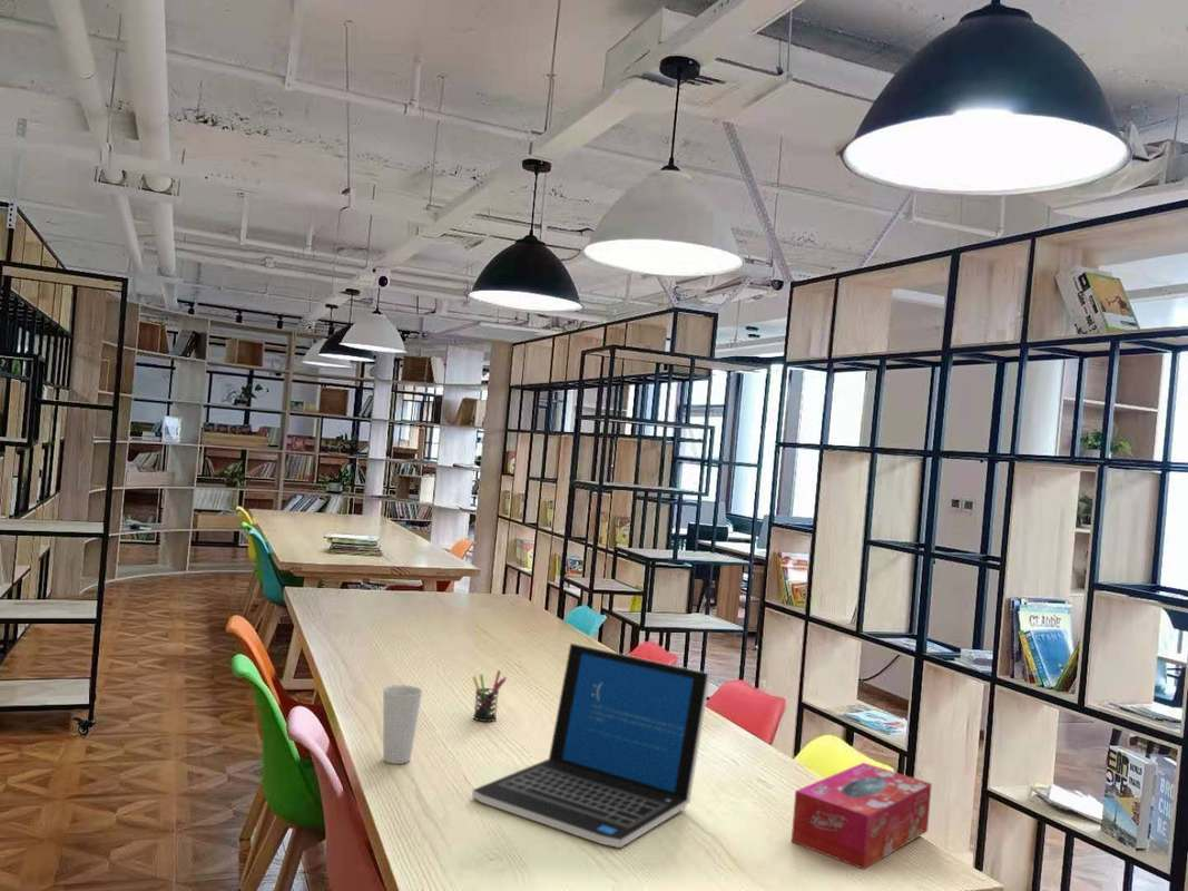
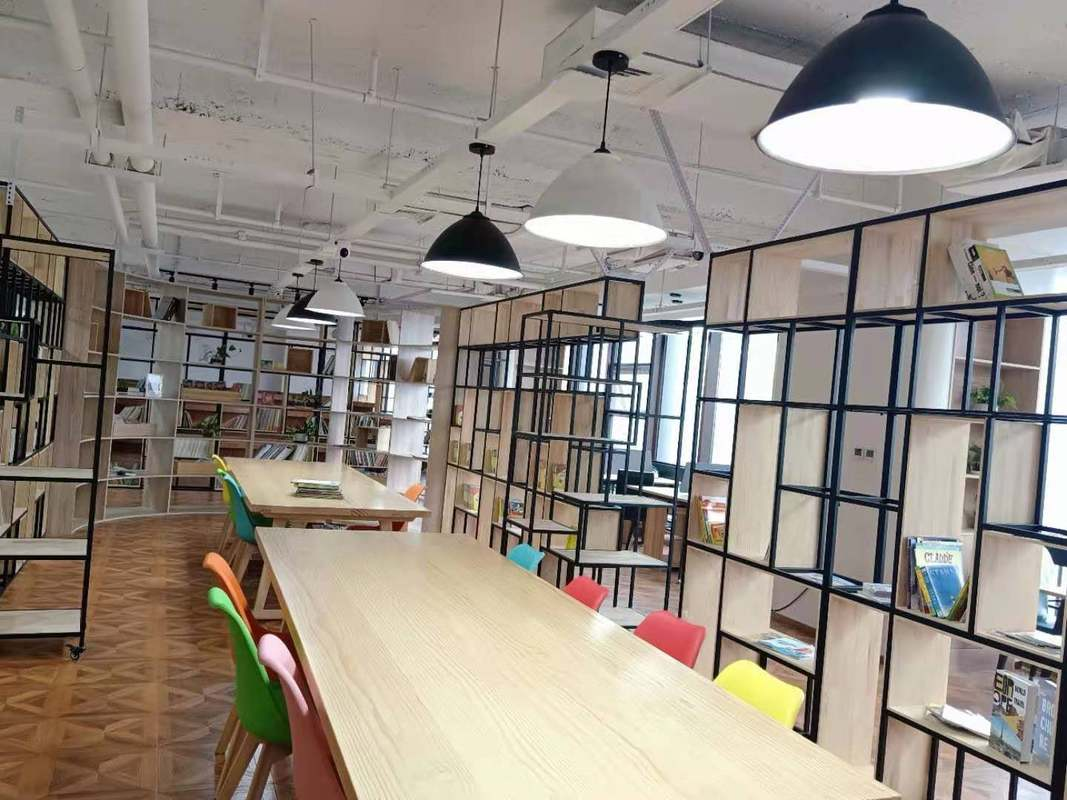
- cup (400, 724)
- laptop (592, 734)
- pen holder (487, 694)
- tissue box (863, 811)
